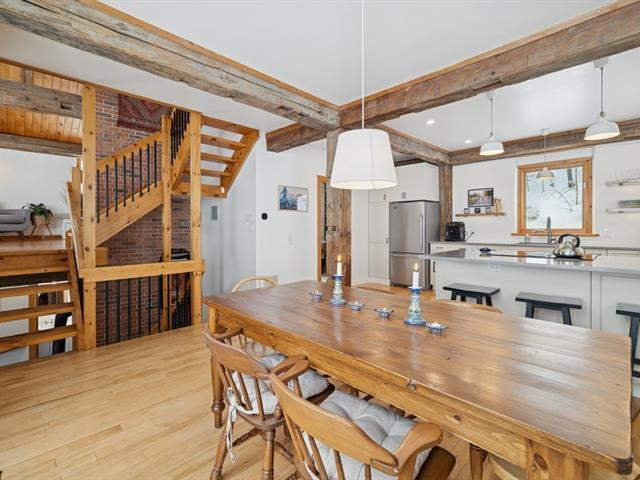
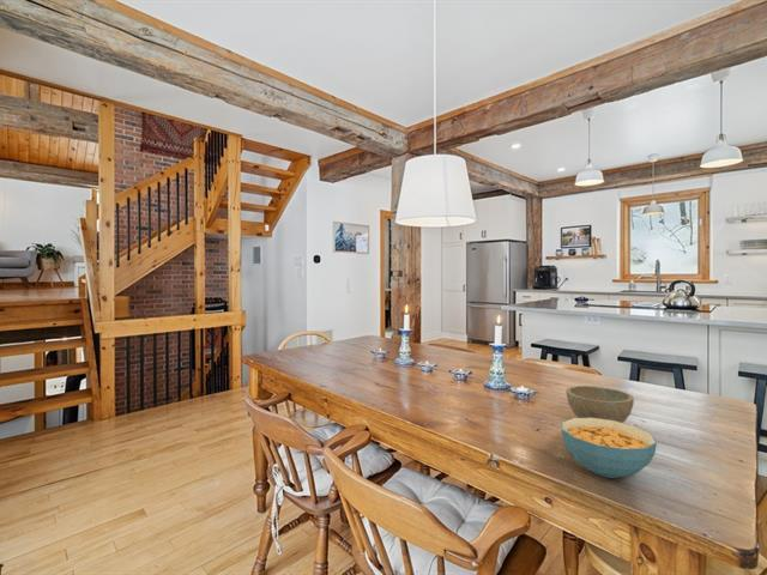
+ bowl (598, 408)
+ cereal bowl (605, 452)
